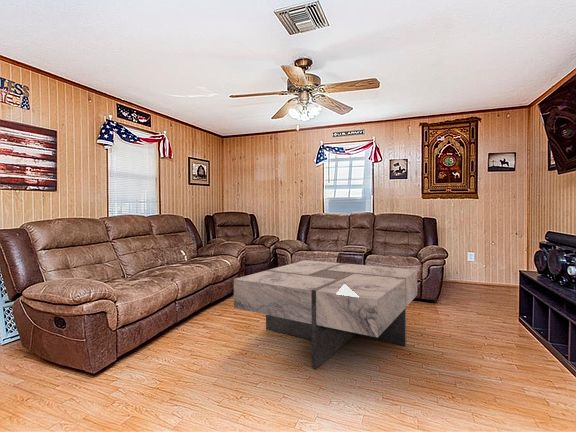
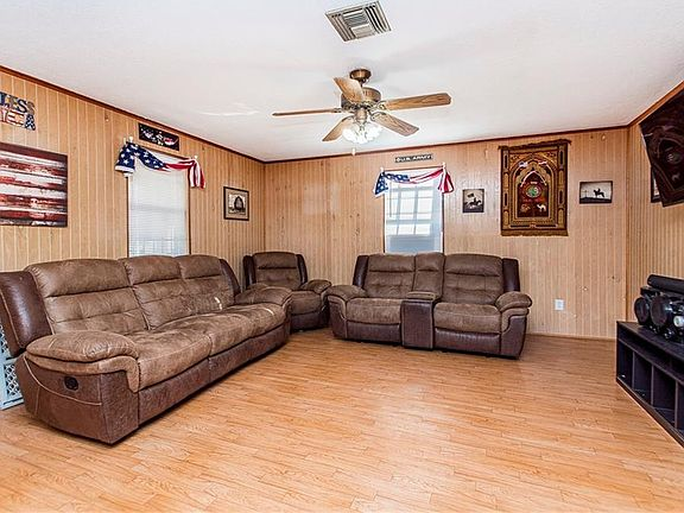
- coffee table (331, 305)
